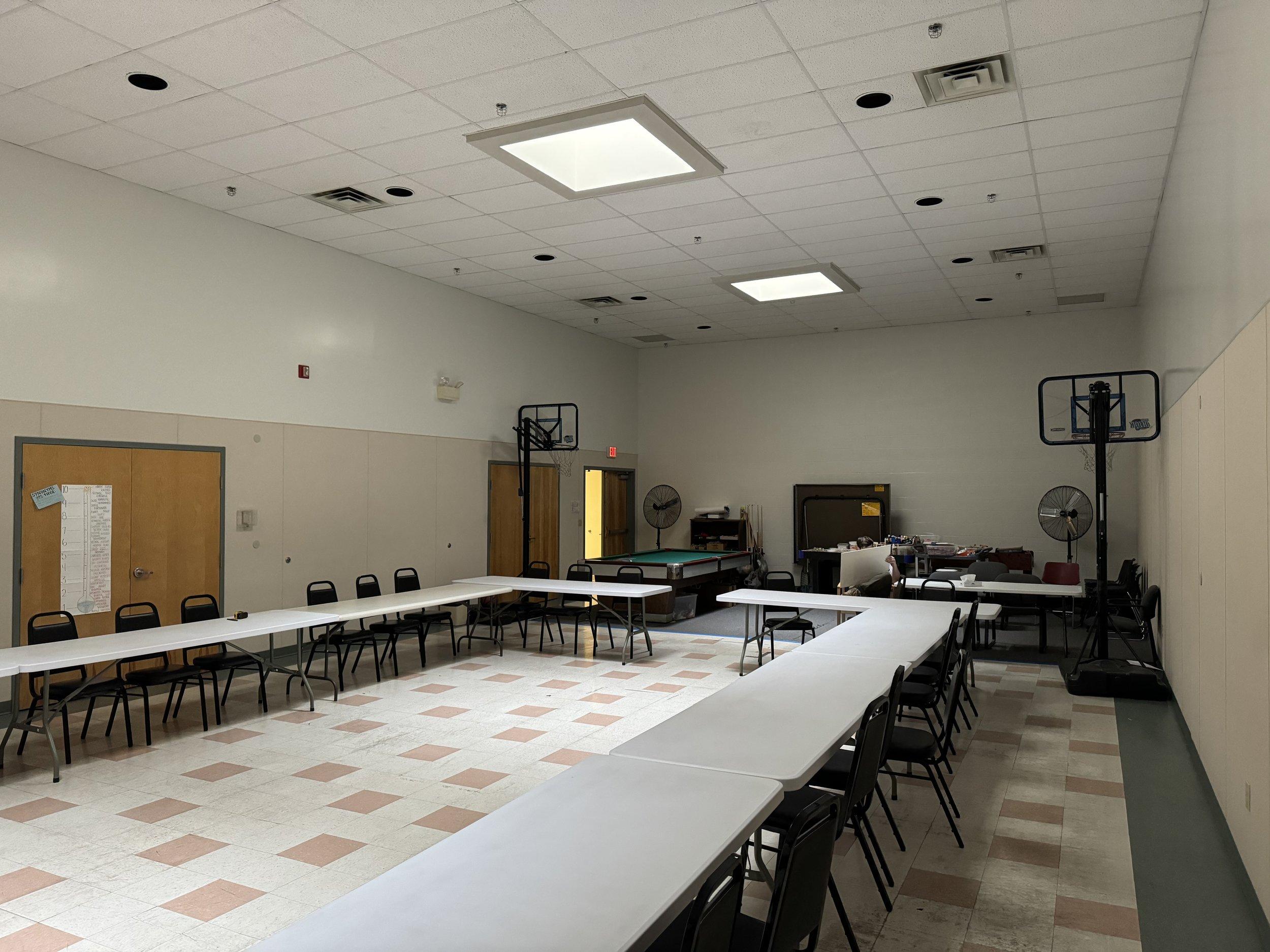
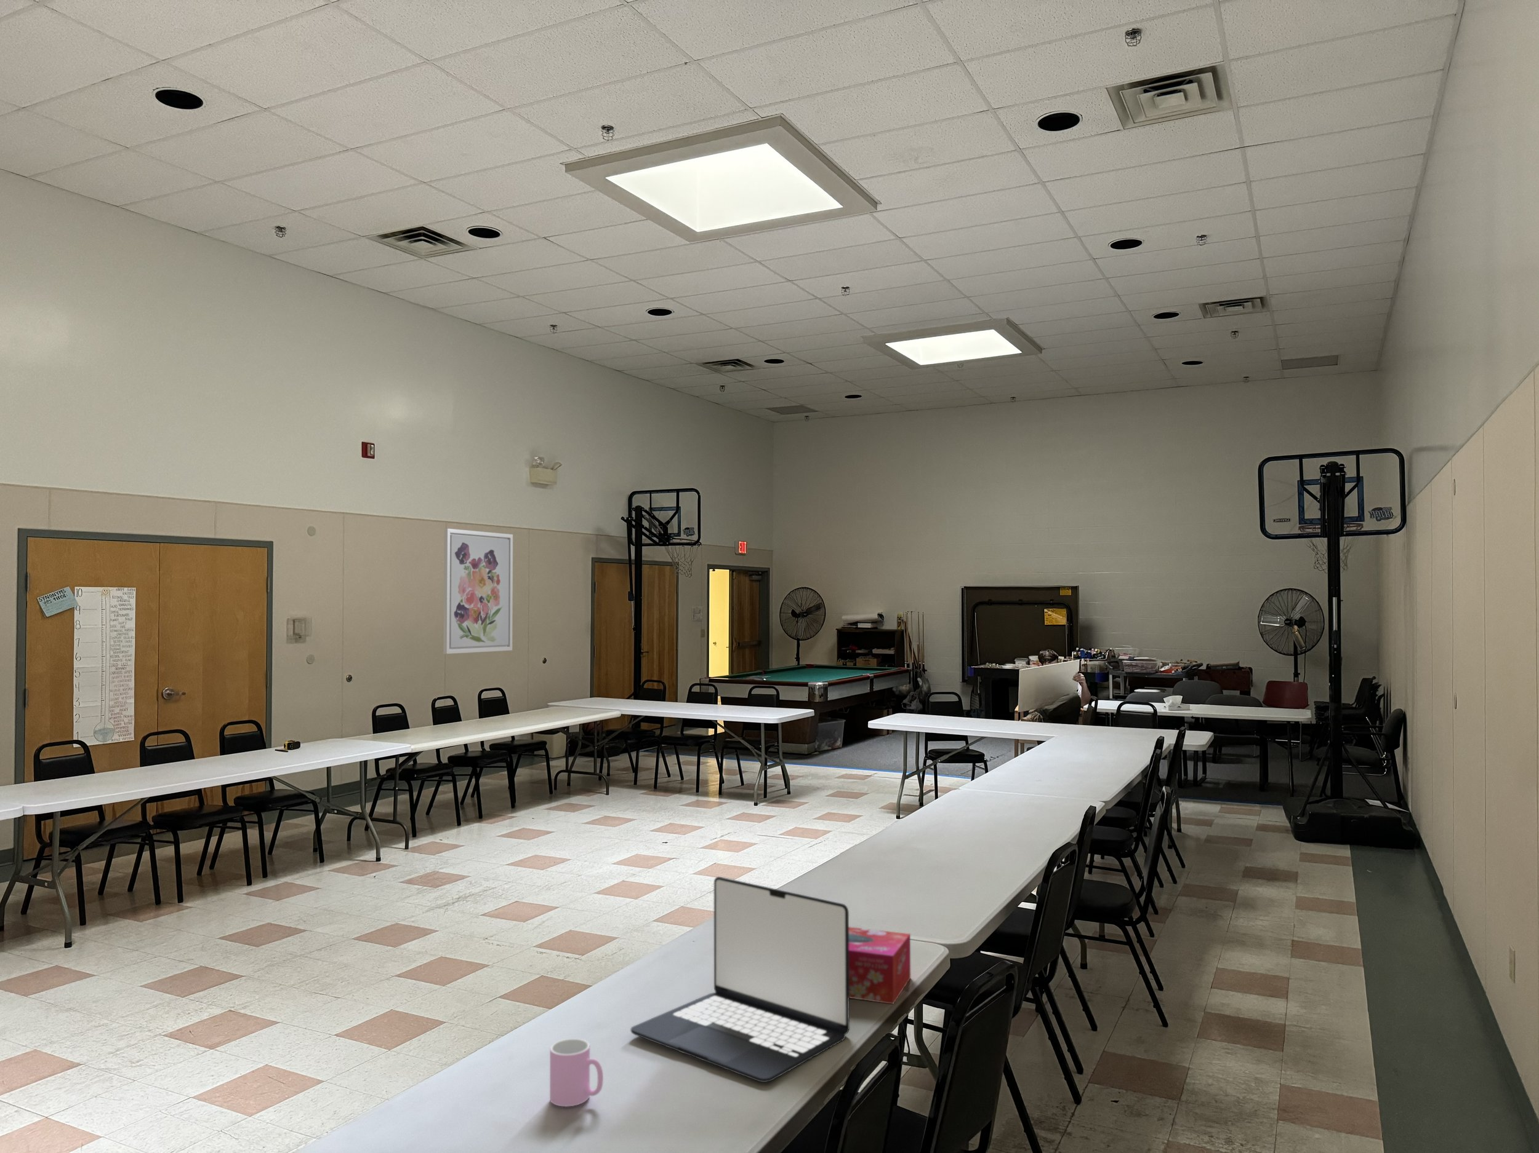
+ laptop (738, 970)
+ wall art (479, 591)
+ tissue box (849, 959)
+ cup (578, 1074)
